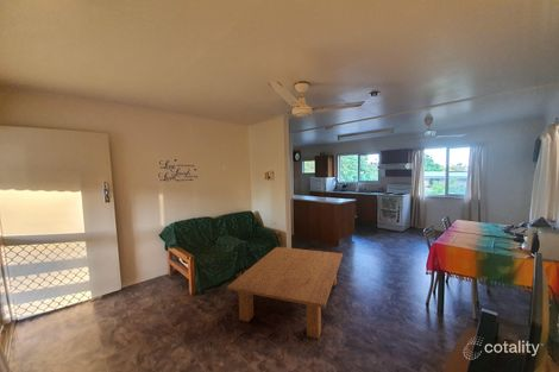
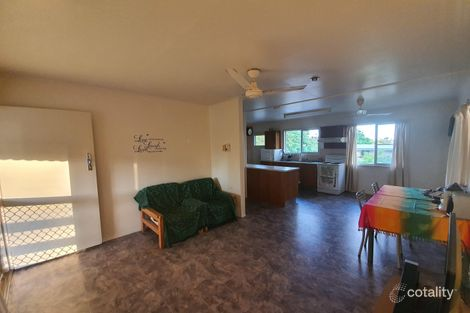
- coffee table (294, 283)
